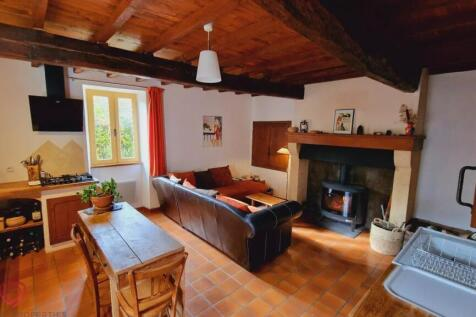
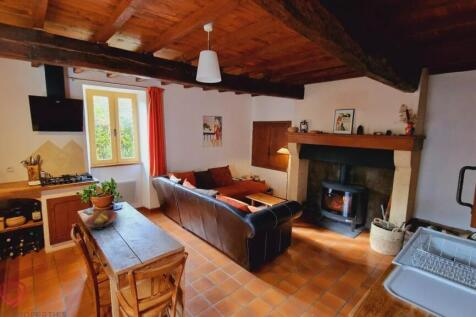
+ fruit bowl (102, 218)
